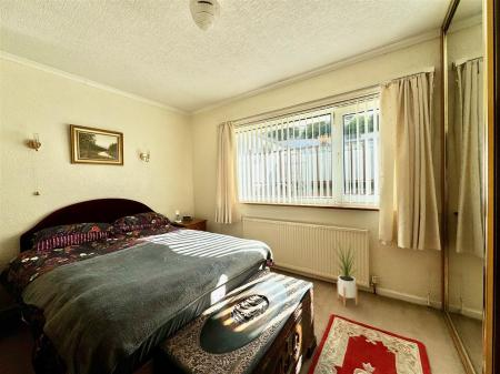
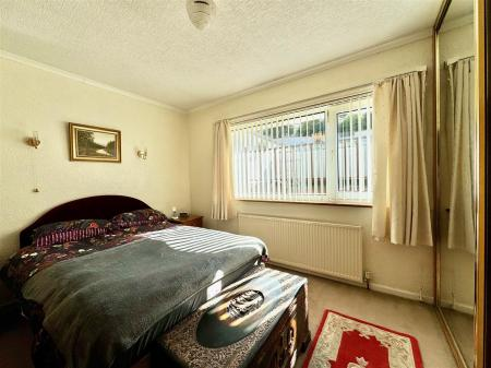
- house plant (347, 270)
